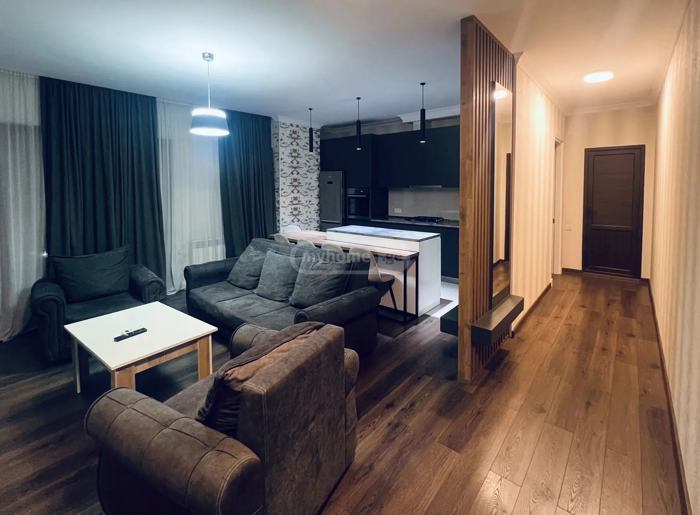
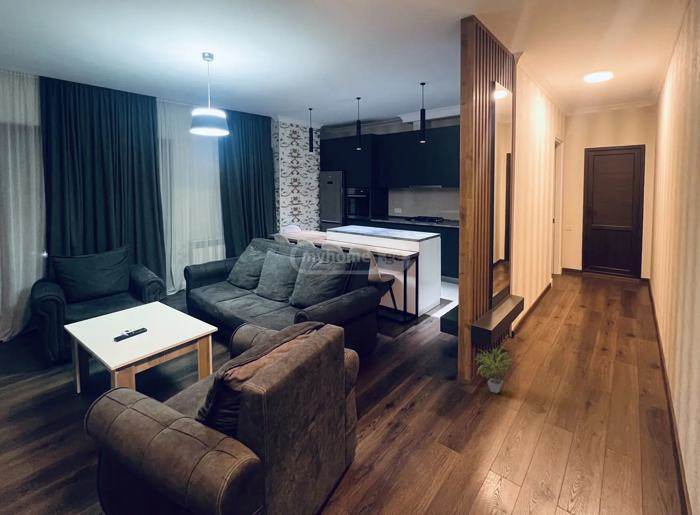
+ potted plant (493, 367)
